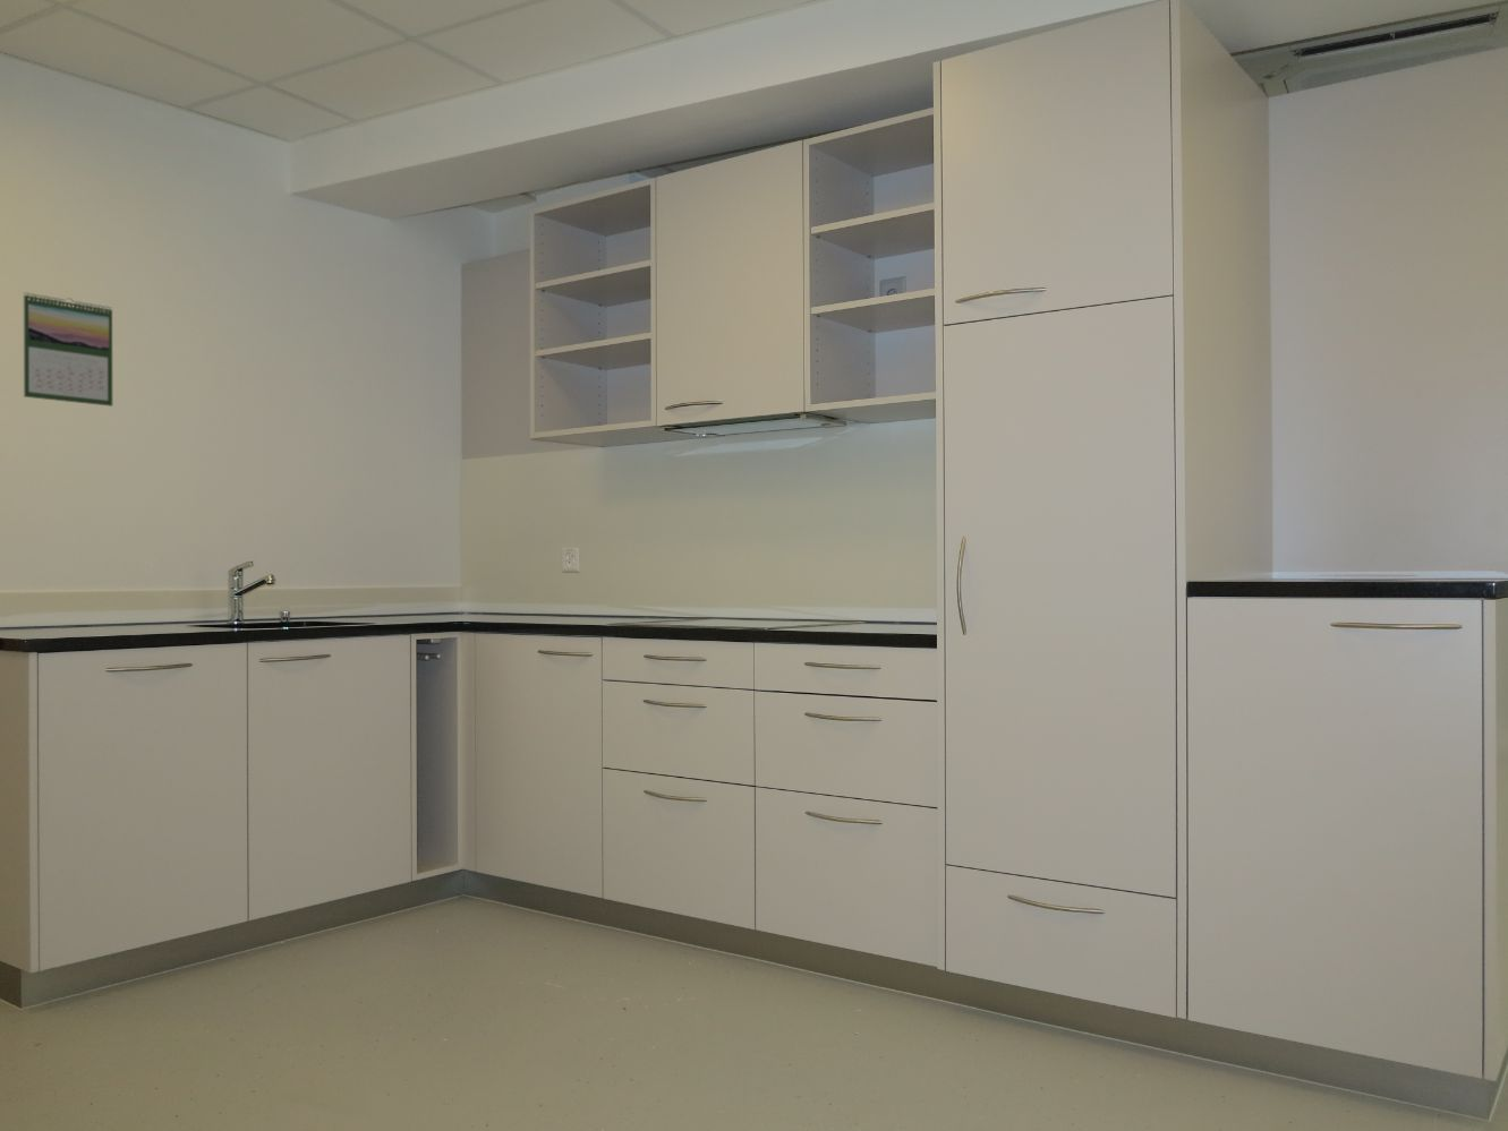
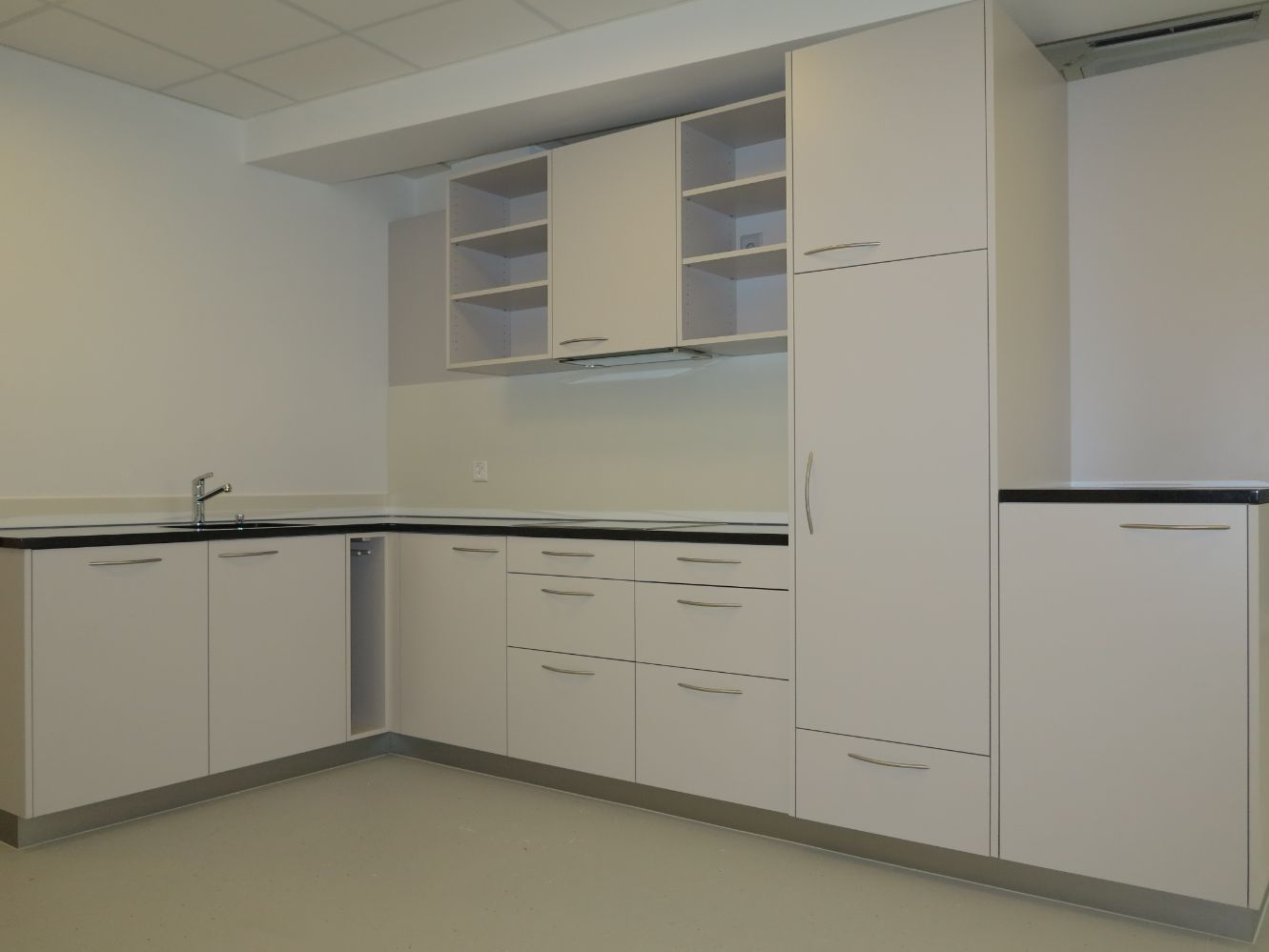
- calendar (69, 349)
